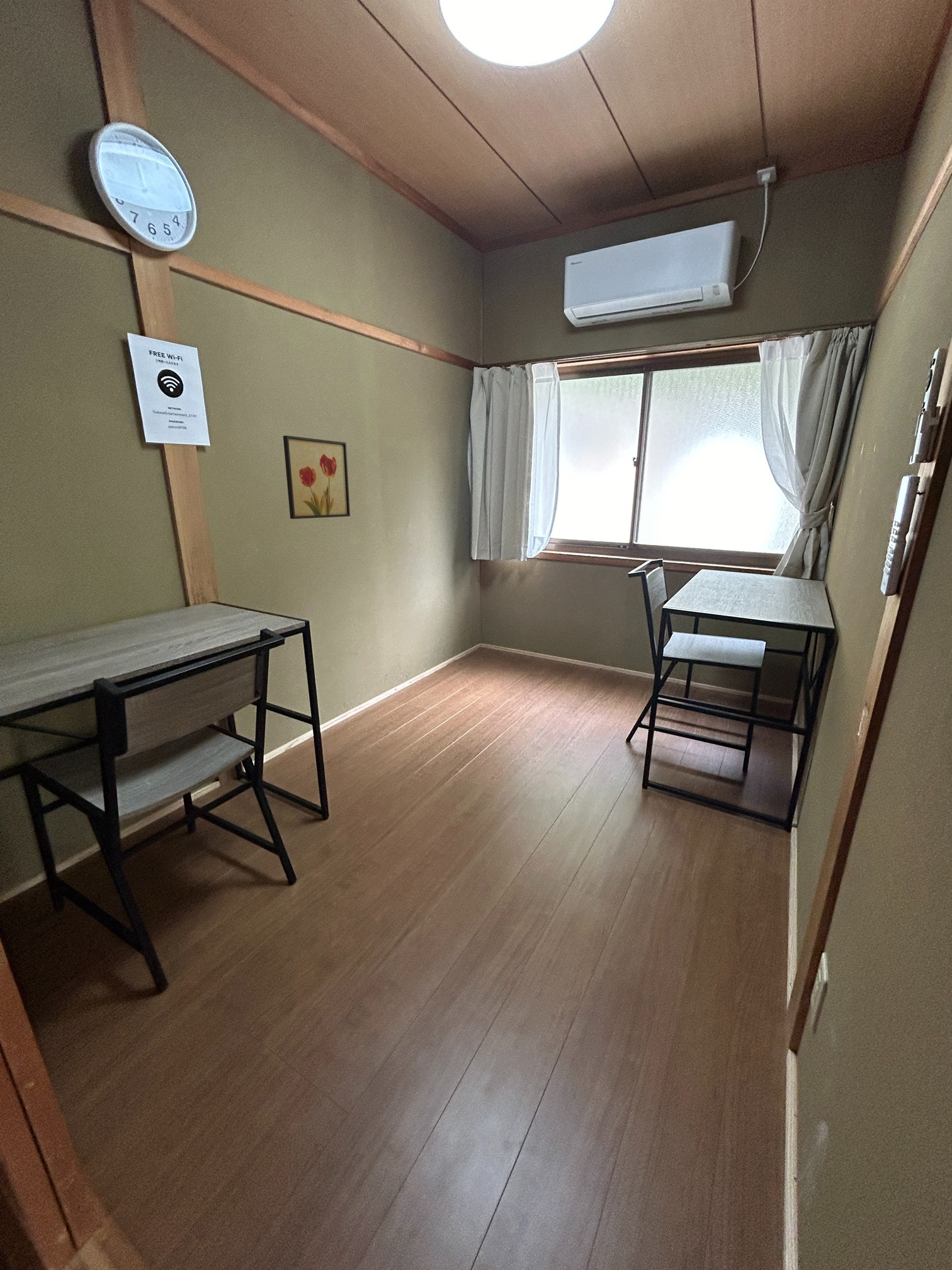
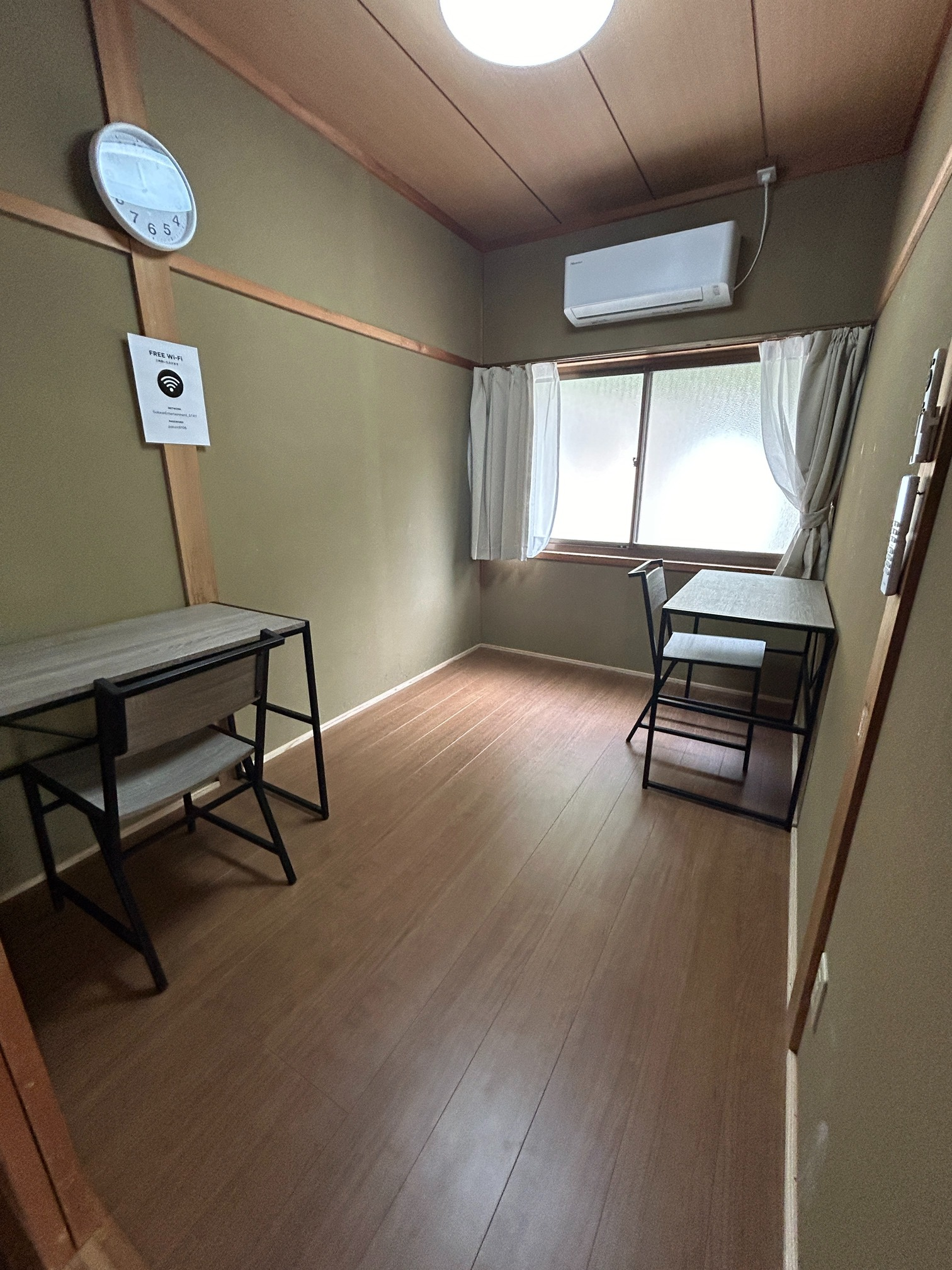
- wall art (318, 479)
